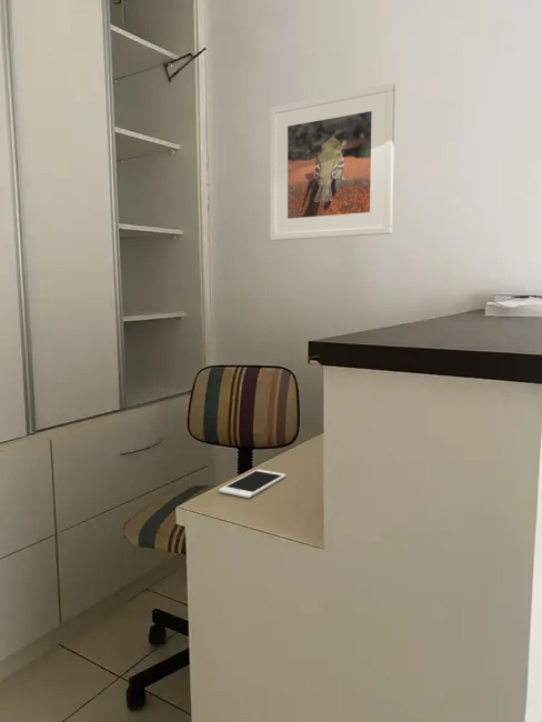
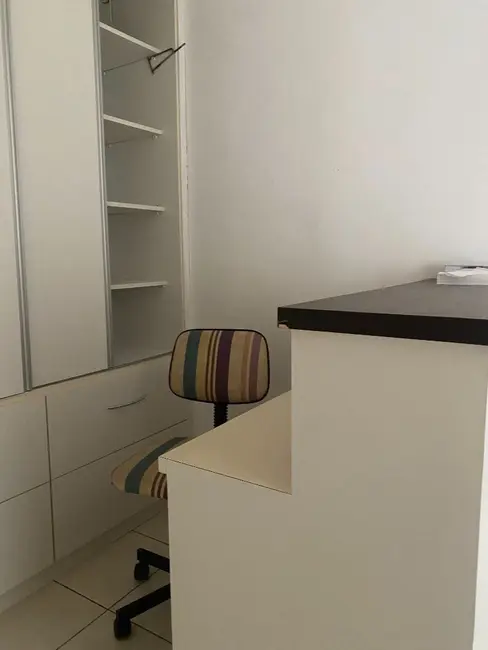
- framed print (328, 168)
- cell phone (253, 482)
